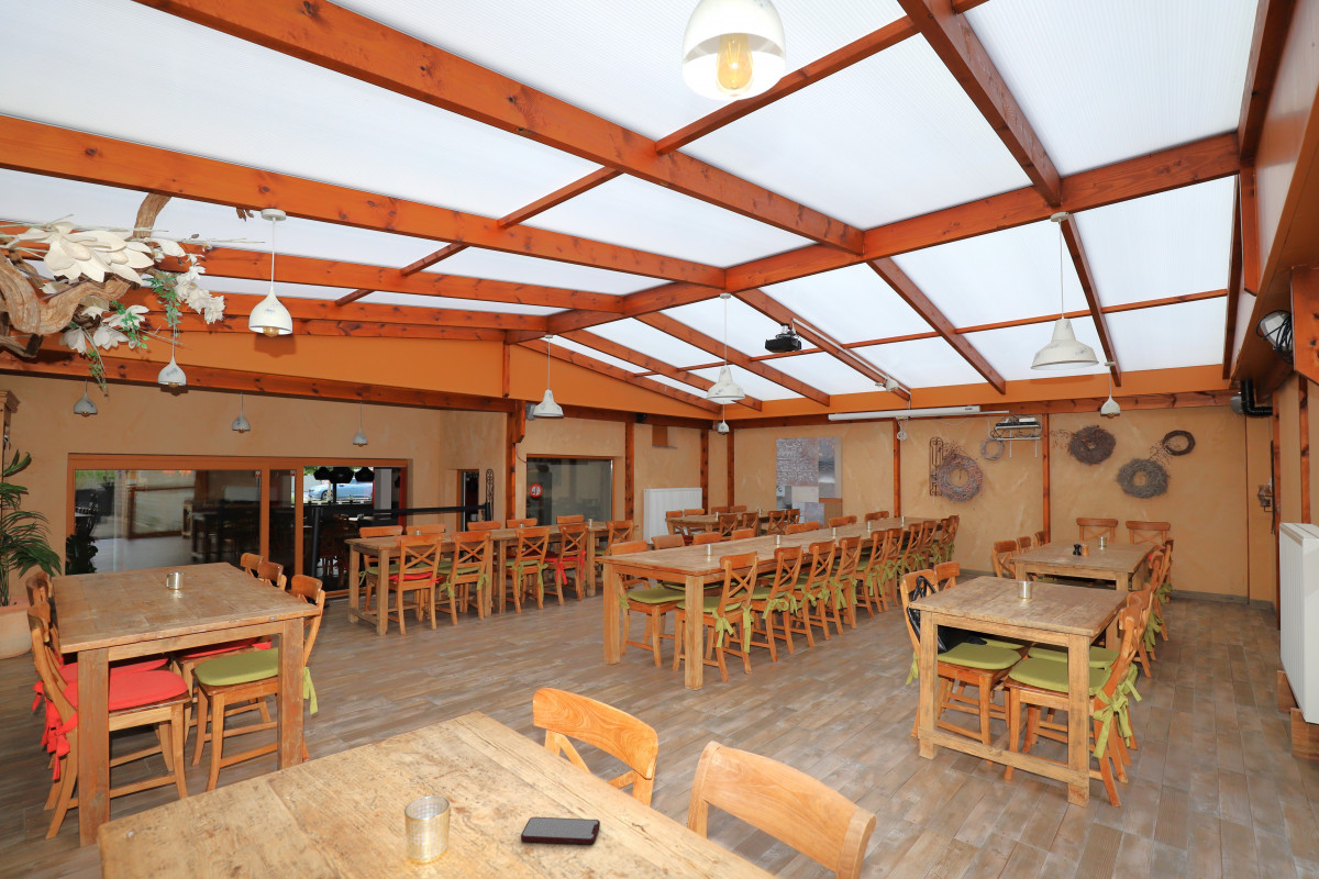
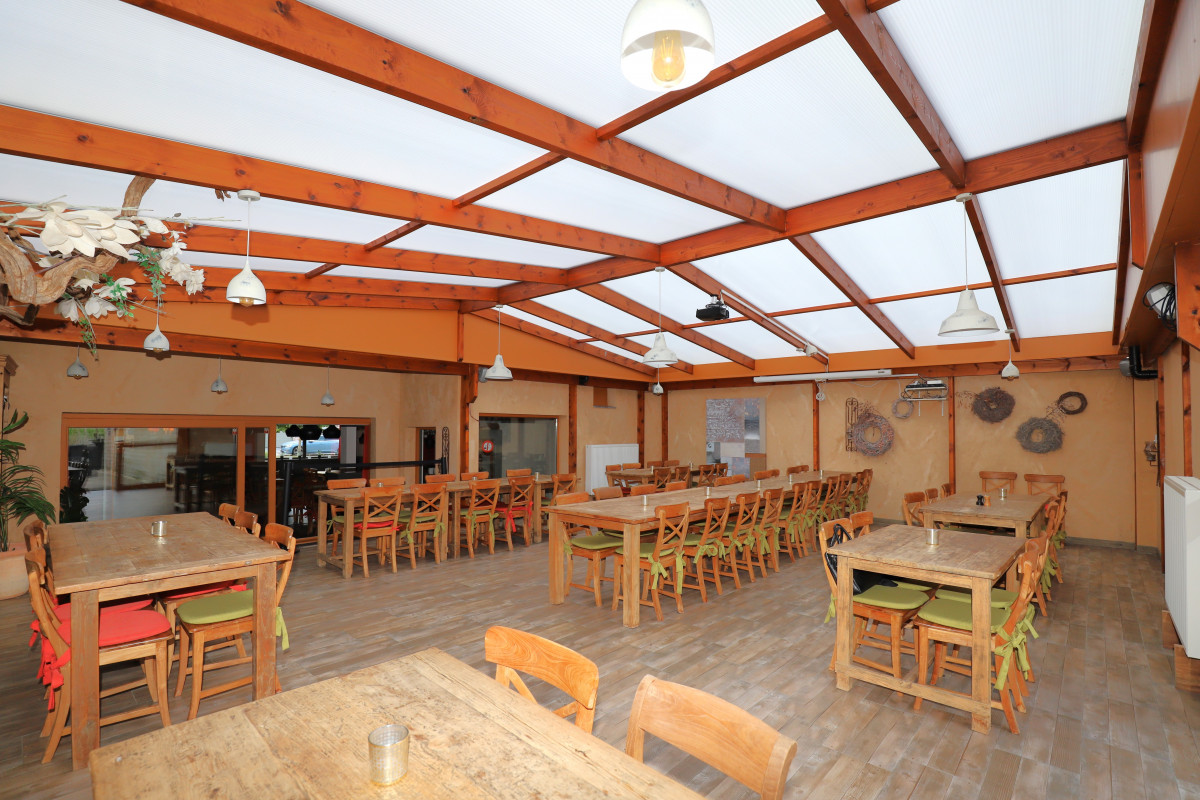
- smartphone (561, 830)
